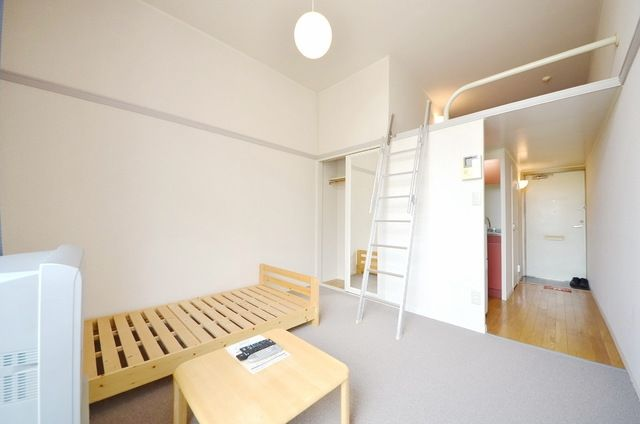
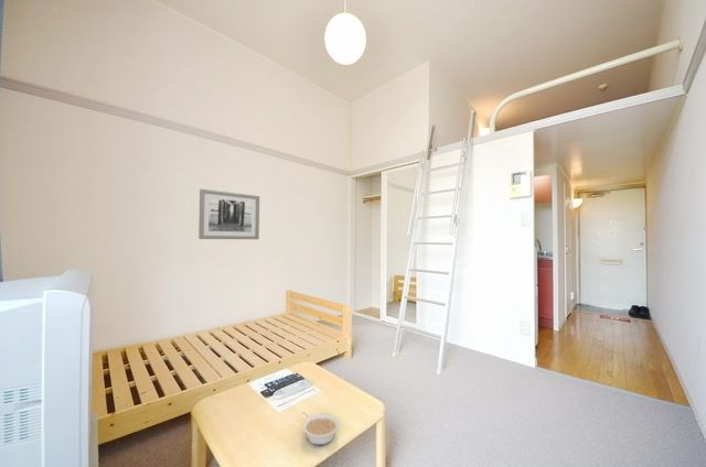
+ wall art (231, 216)
+ legume (319, 428)
